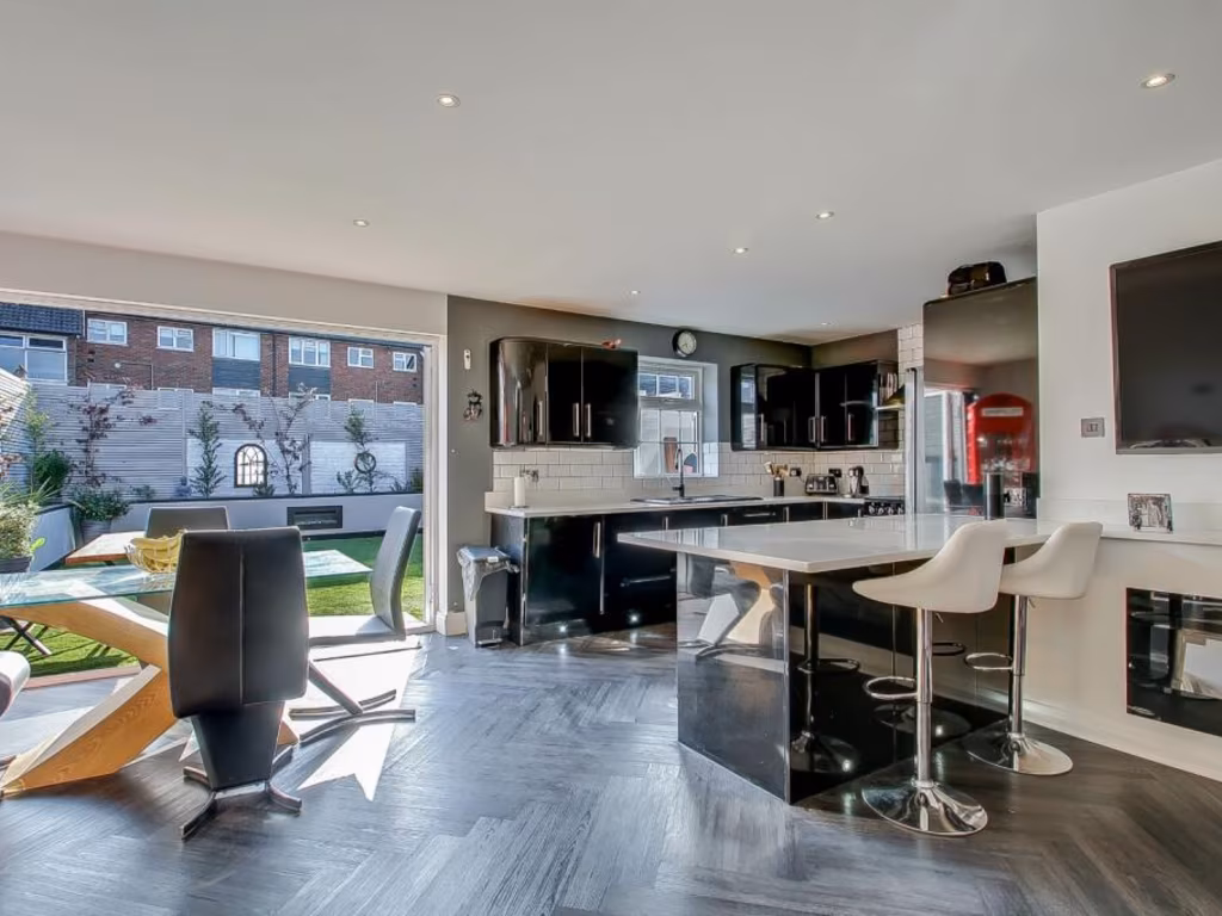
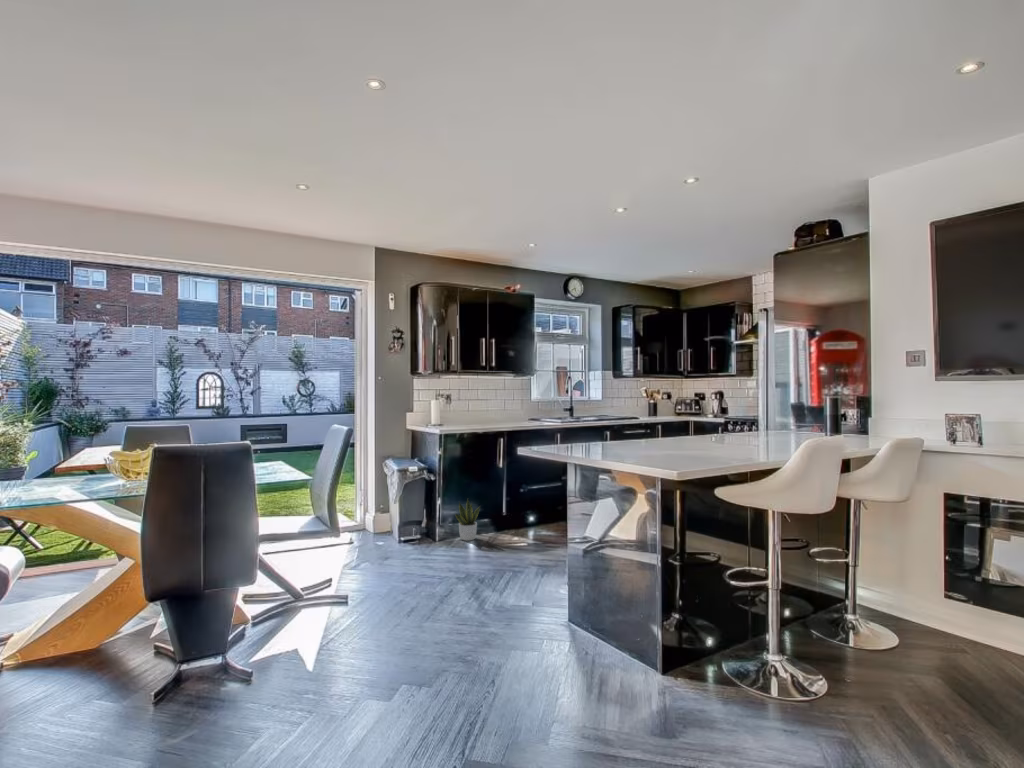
+ potted plant (468, 517)
